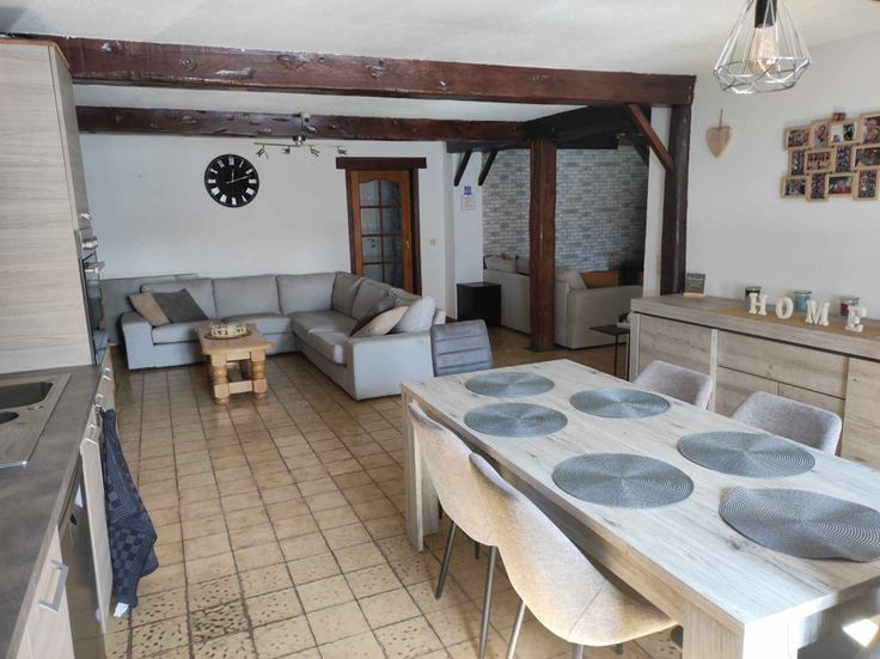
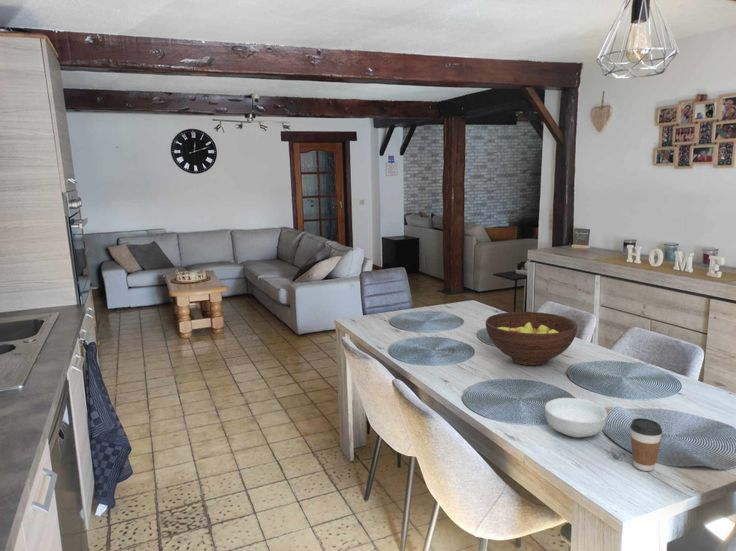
+ fruit bowl (530, 341)
+ cereal bowl (575, 420)
+ coffee cup (645, 444)
